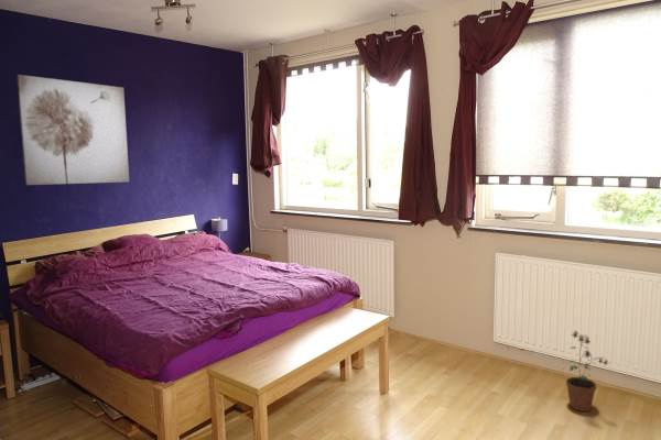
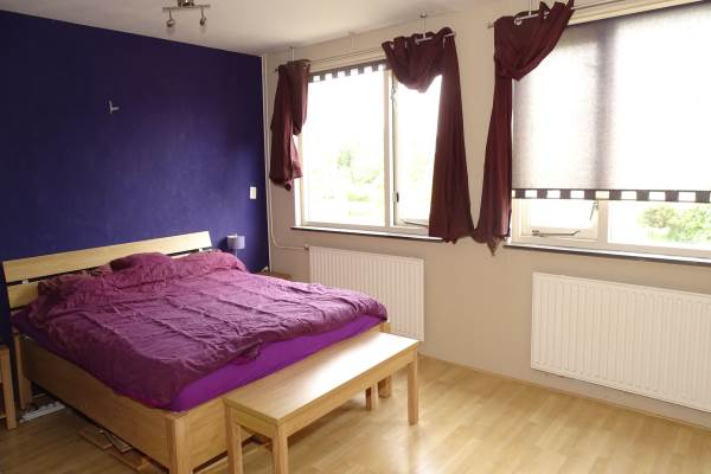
- wall art (77, 133)
- potted plant (585, 369)
